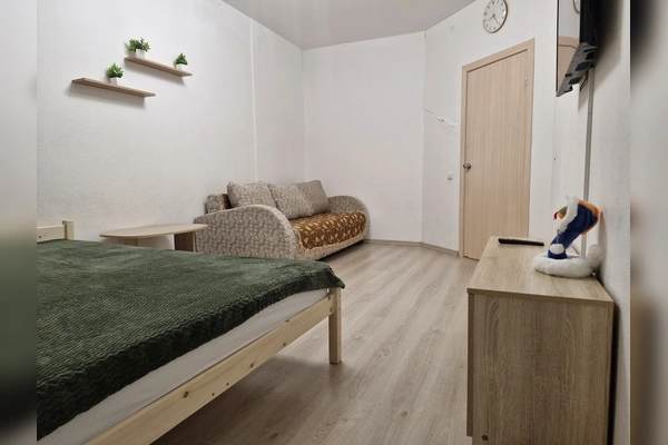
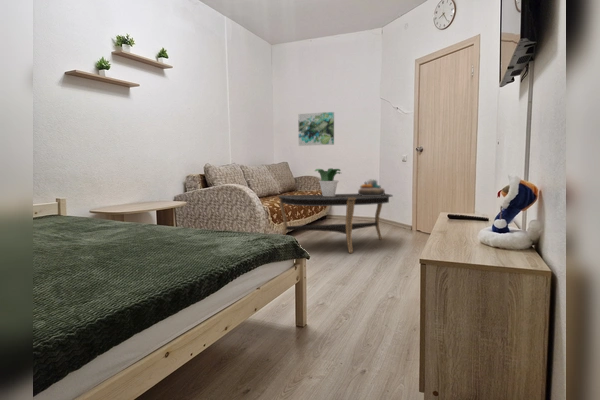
+ potted plant (327, 182)
+ coffee table (340, 224)
+ decorative bowl (371, 186)
+ wall art (316, 129)
